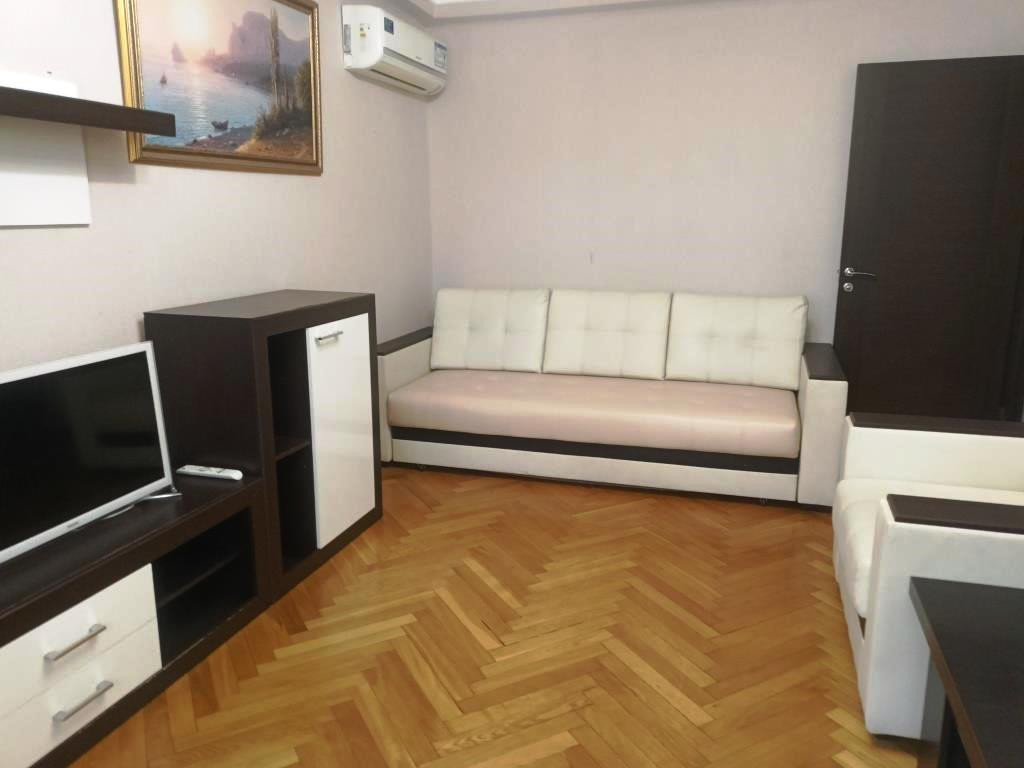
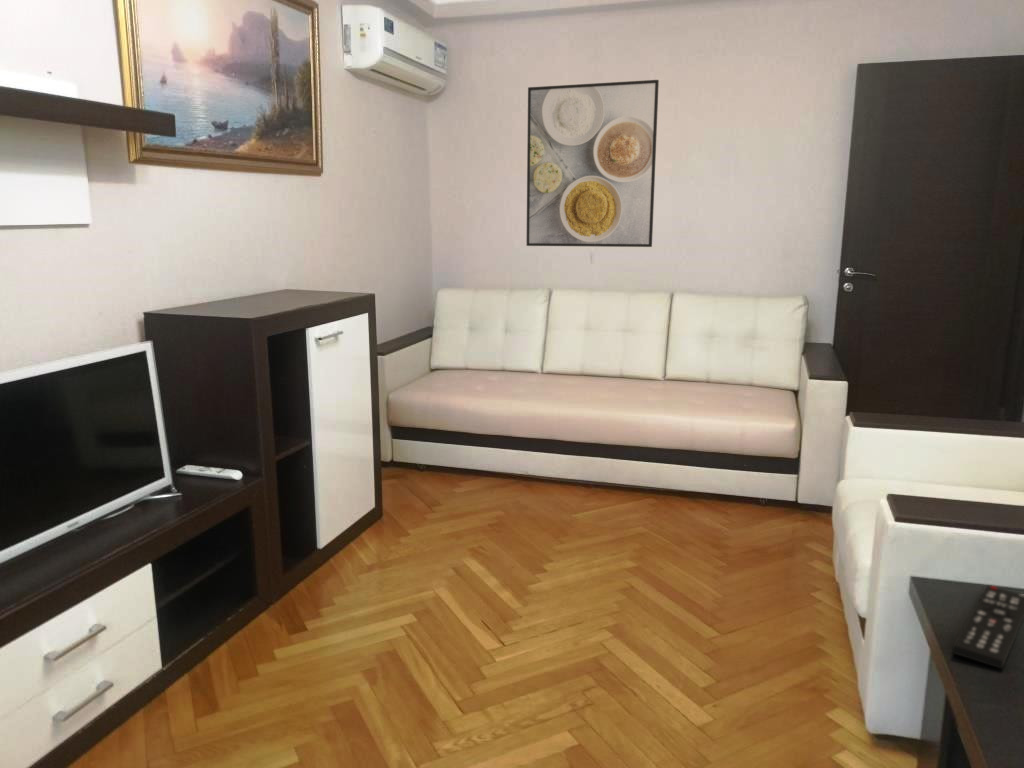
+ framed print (589, 166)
+ remote control (994, 621)
